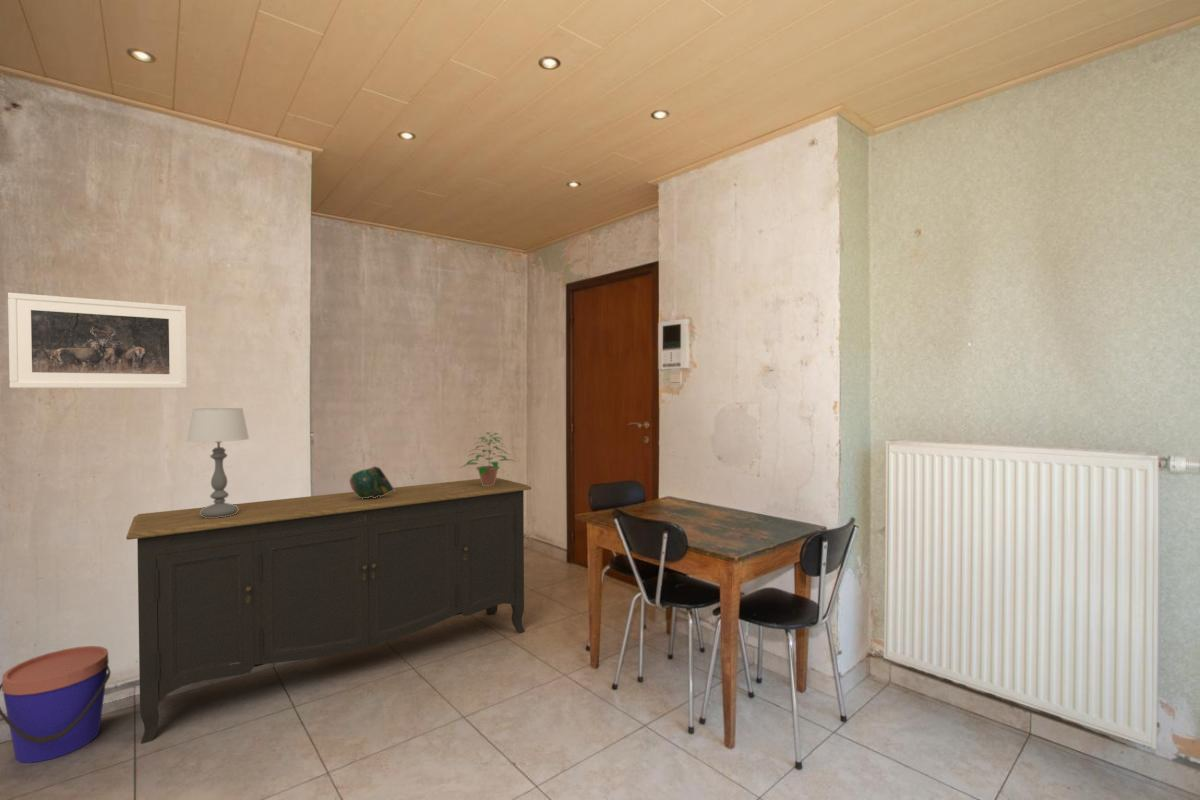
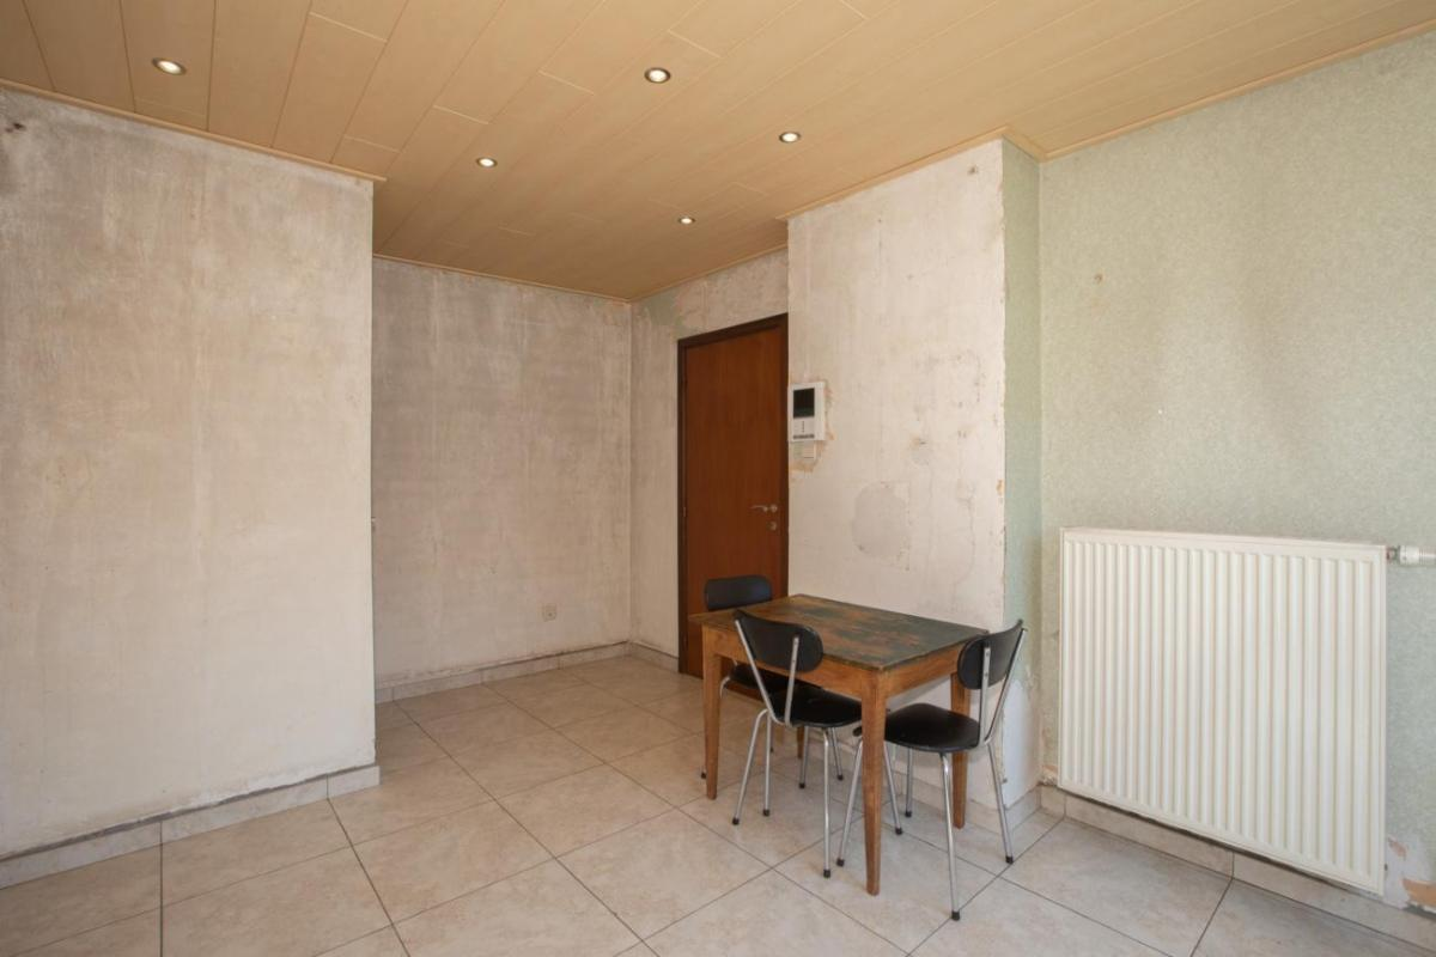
- decorative bowl (371, 482)
- potted plant (486, 458)
- table lamp (218, 461)
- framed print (104, 344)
- sideboard (358, 580)
- bucket (57, 704)
